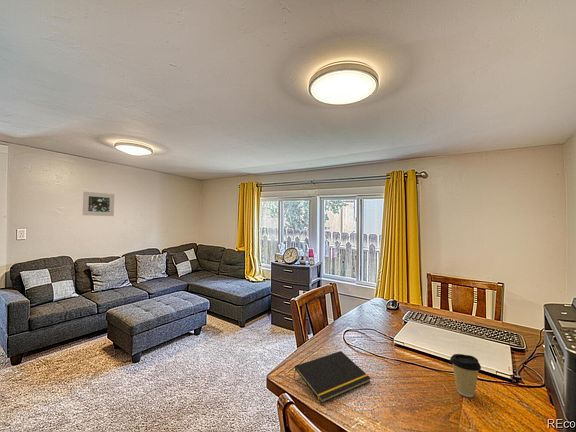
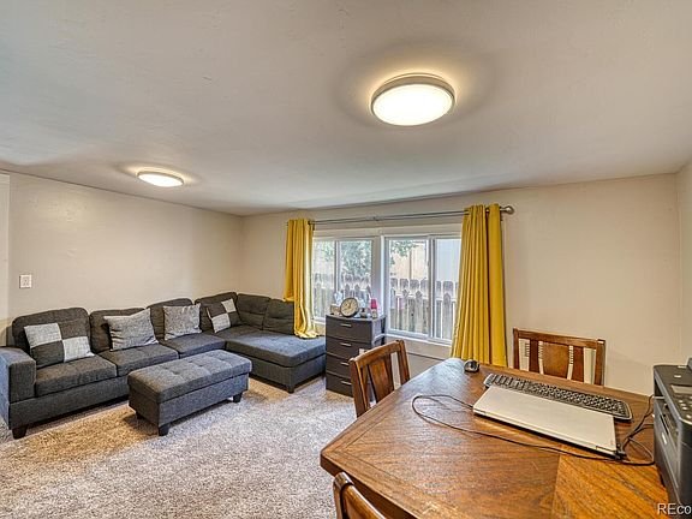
- coffee cup (465, 375)
- notepad (332, 373)
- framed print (99, 204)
